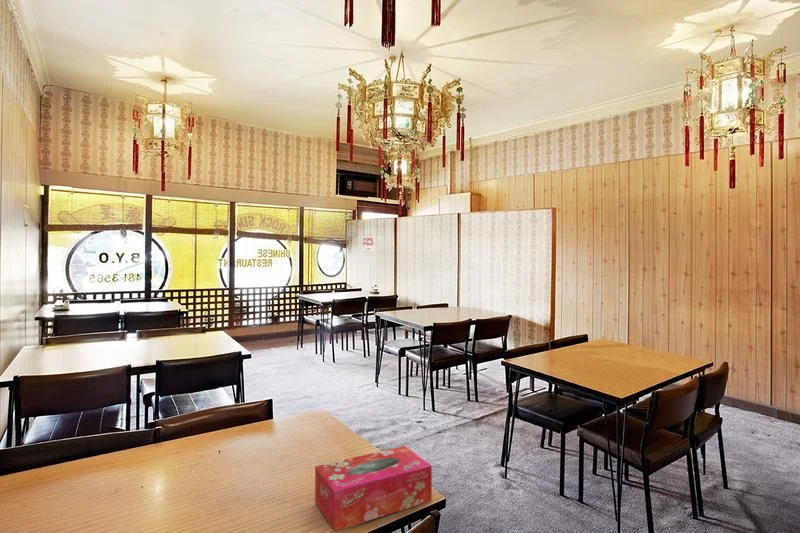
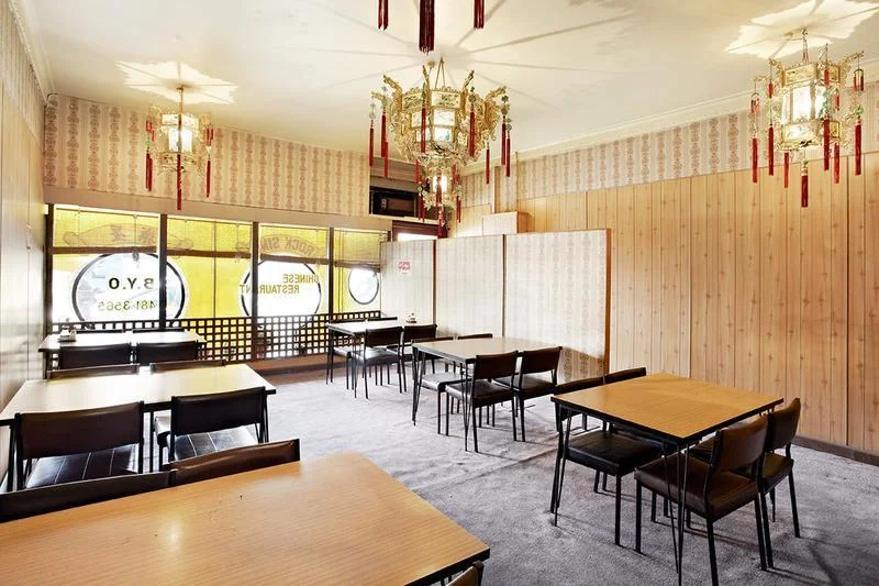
- tissue box (373, 483)
